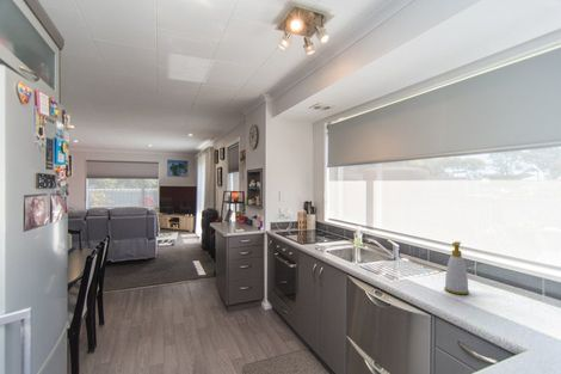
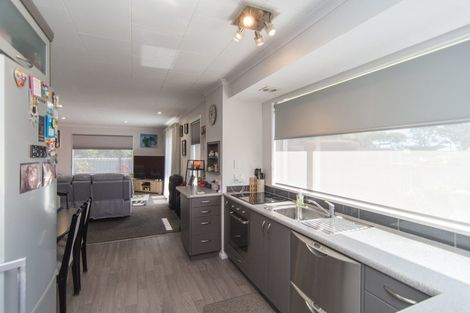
- soap bottle (456, 266)
